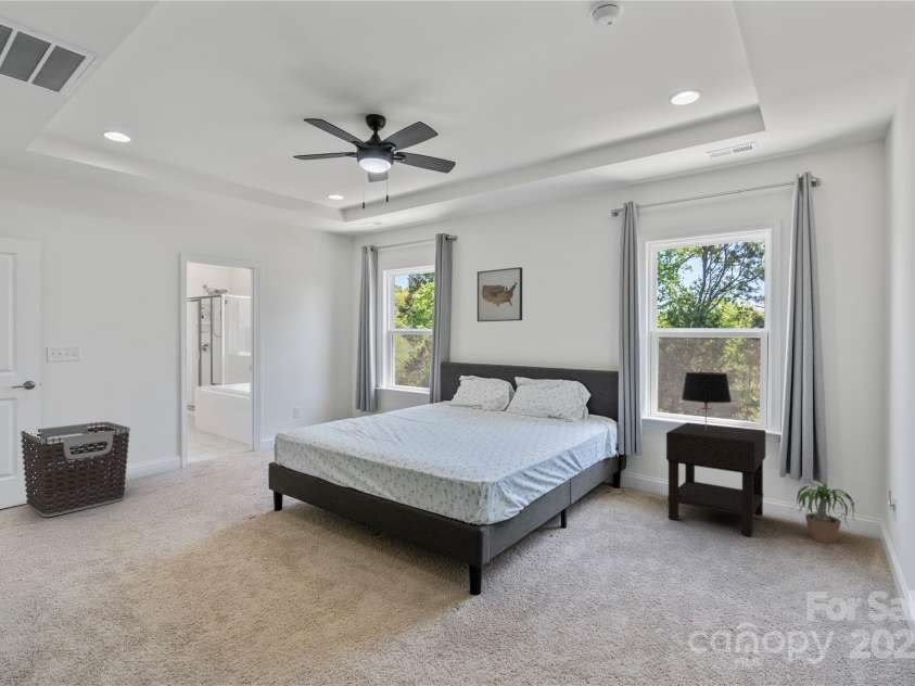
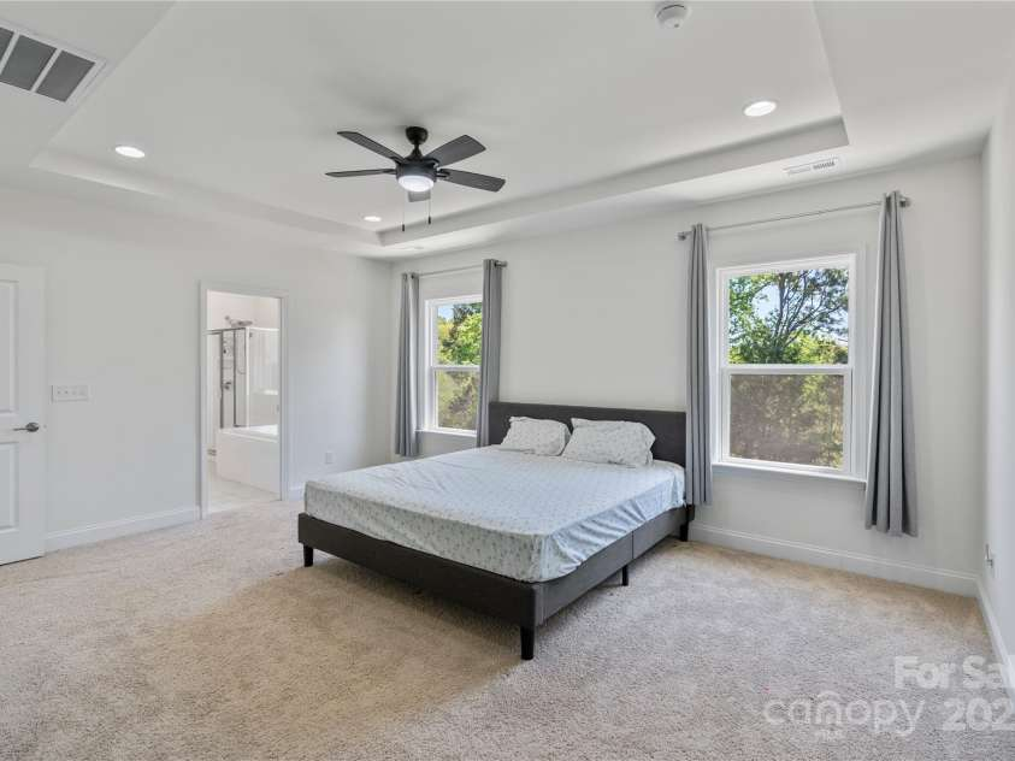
- table lamp (706, 401)
- clothes hamper (76, 465)
- nightstand (719, 469)
- wall art (498, 295)
- potted plant (828, 511)
